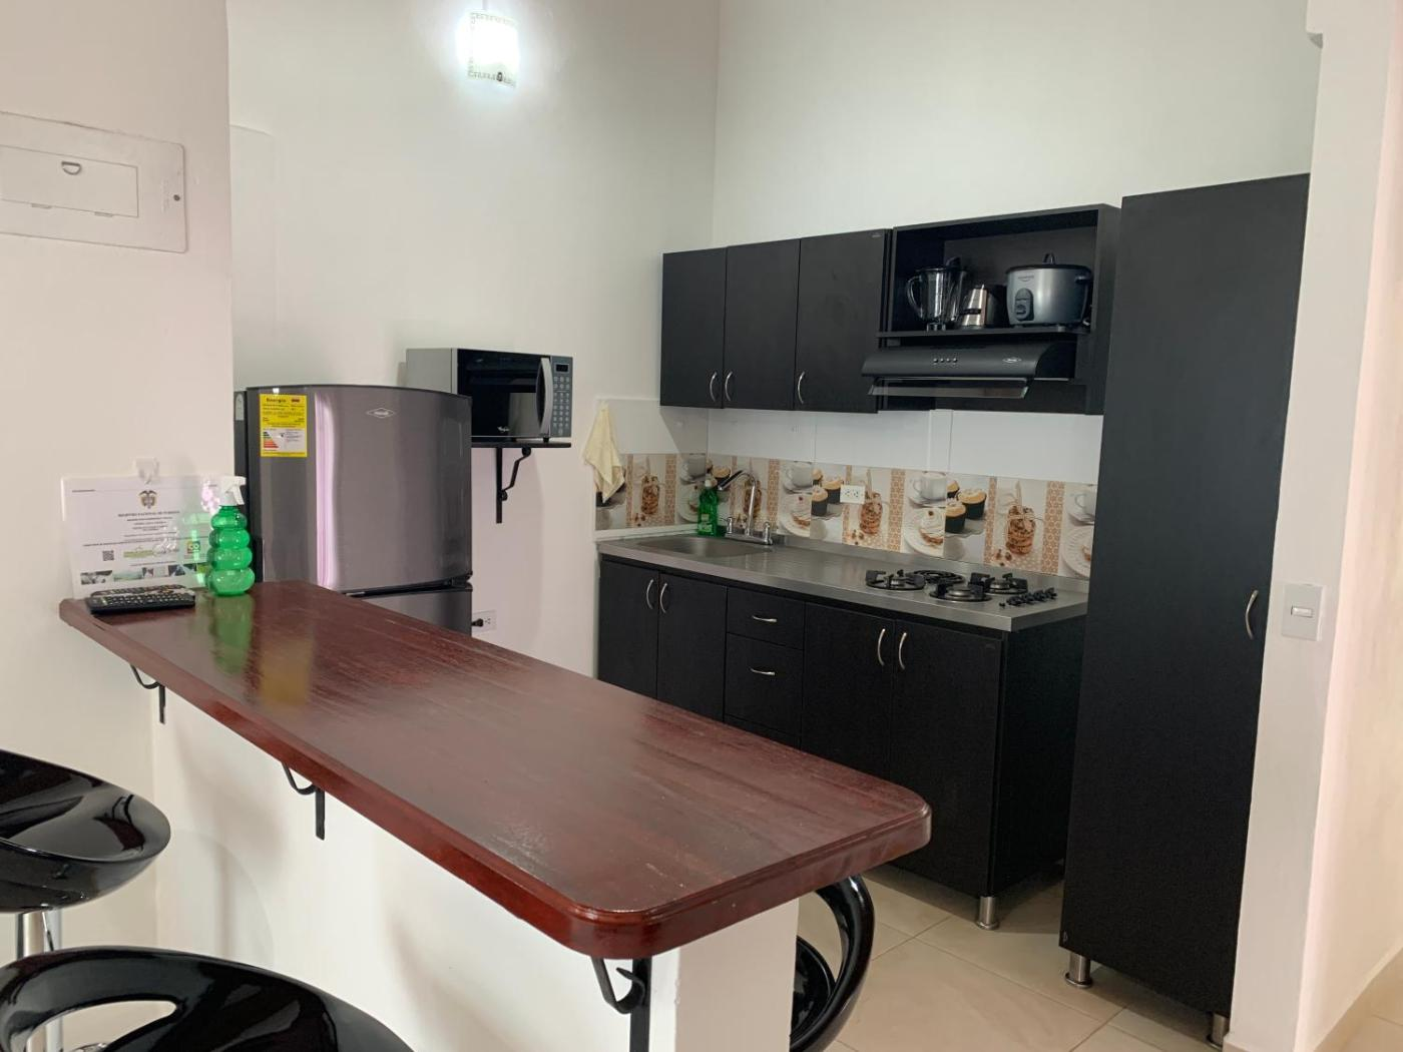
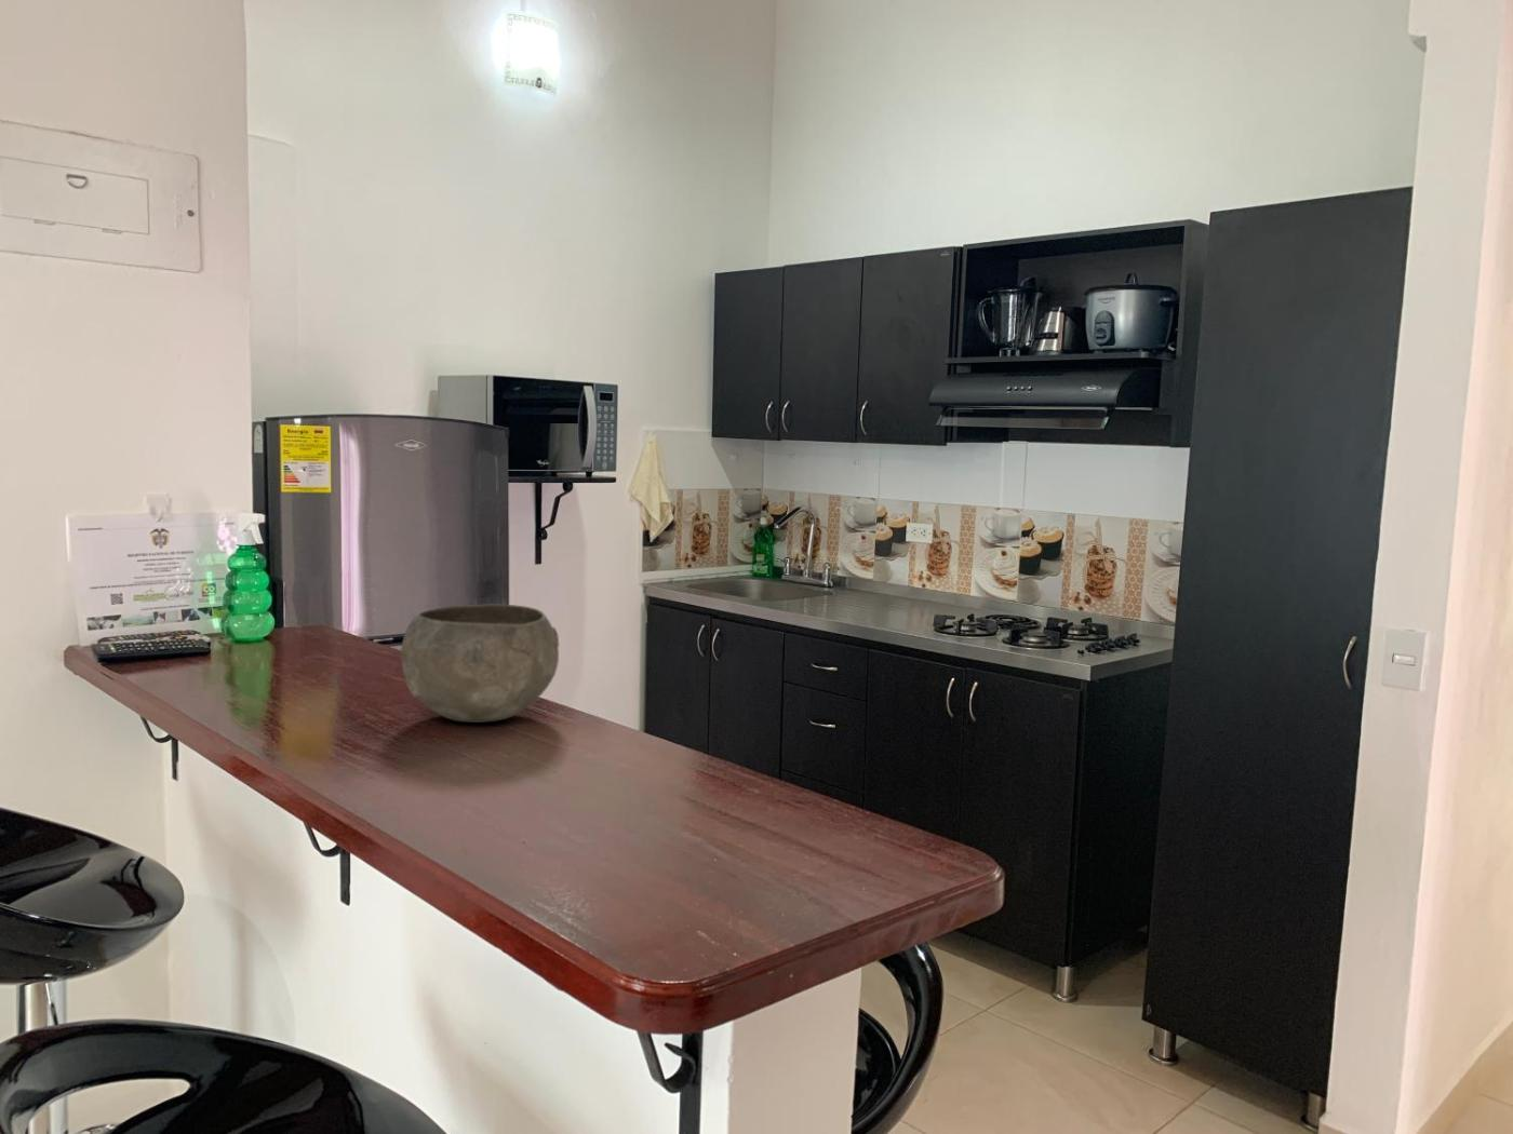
+ bowl (482, 665)
